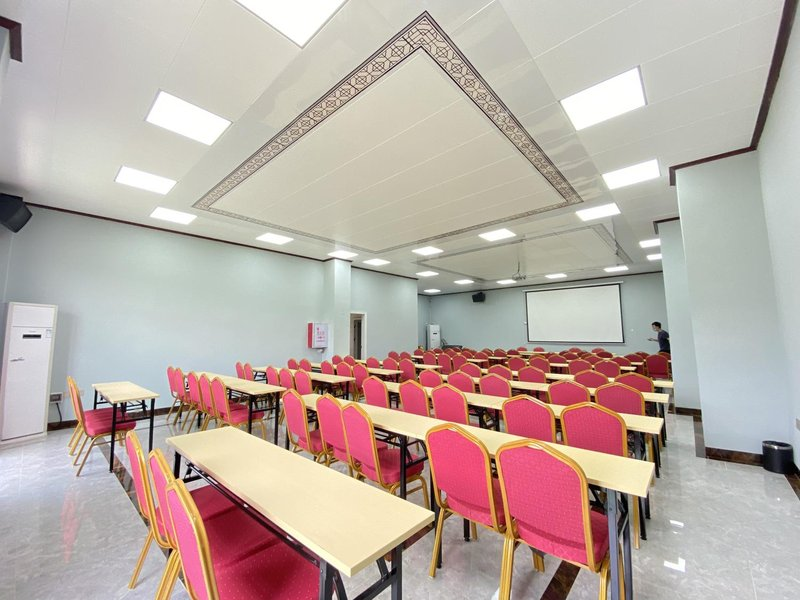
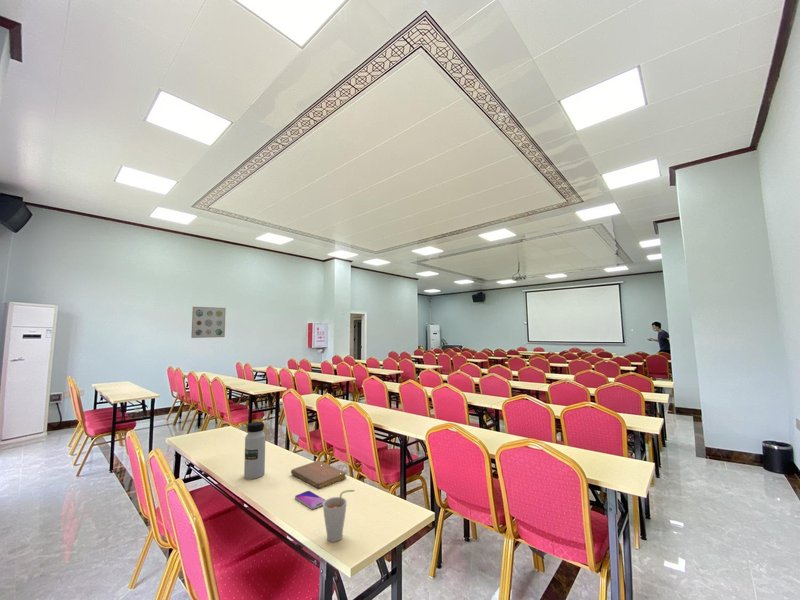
+ notebook (318, 473)
+ cup (338, 514)
+ wall art (209, 322)
+ smartphone (310, 499)
+ water bottle (255, 449)
